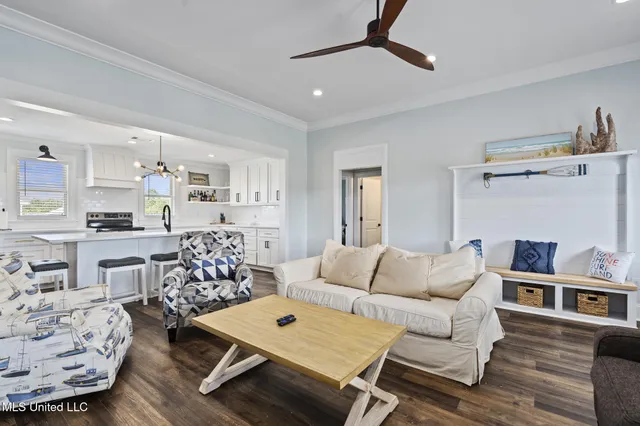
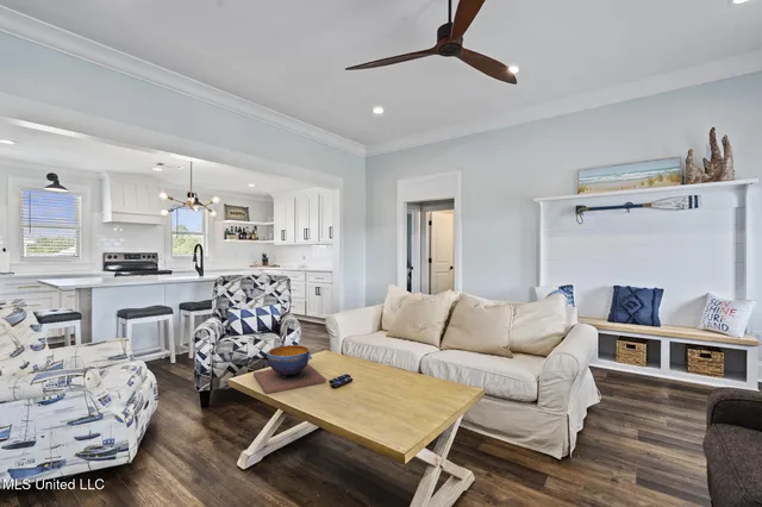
+ decorative bowl (288, 364)
